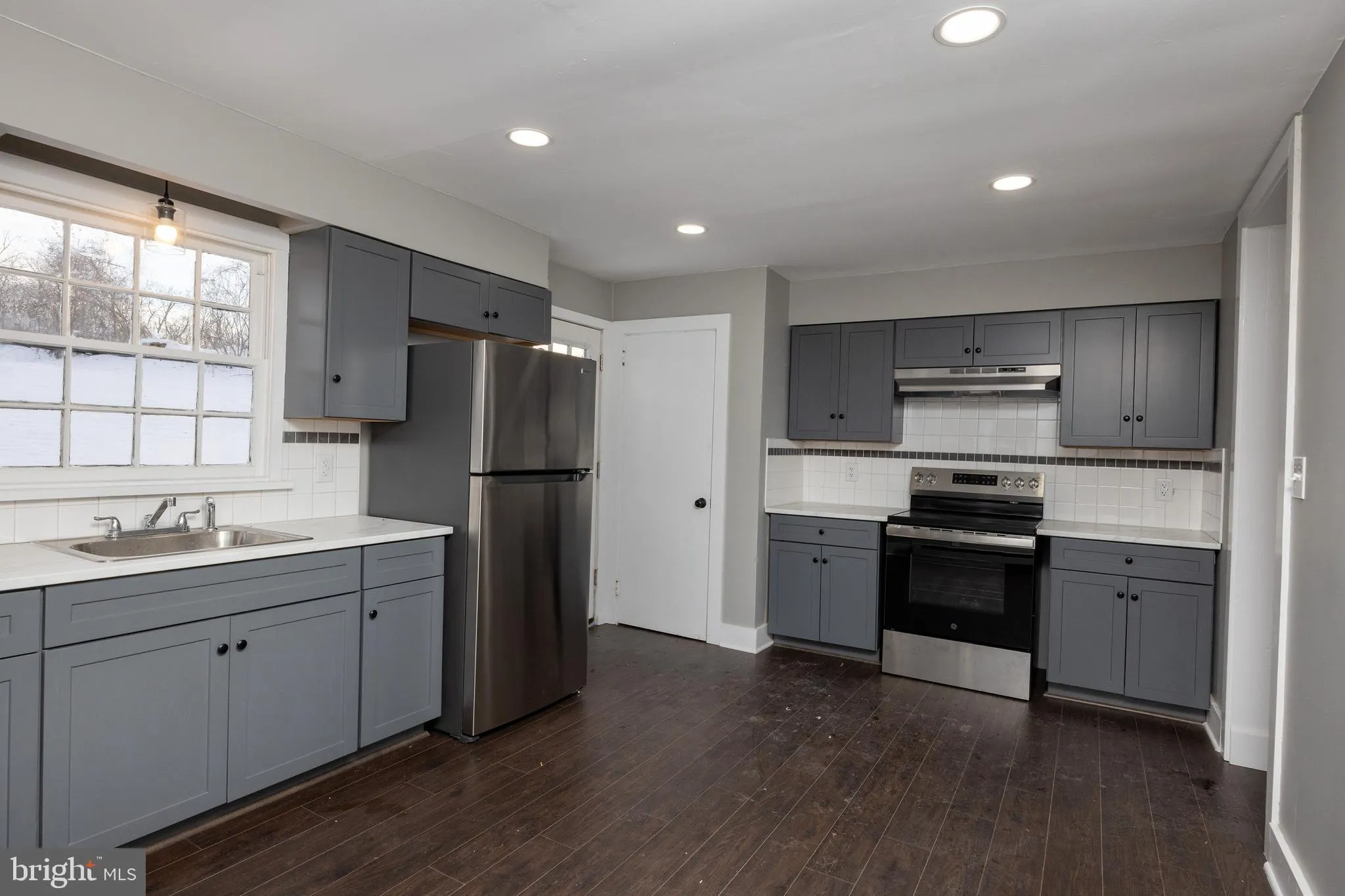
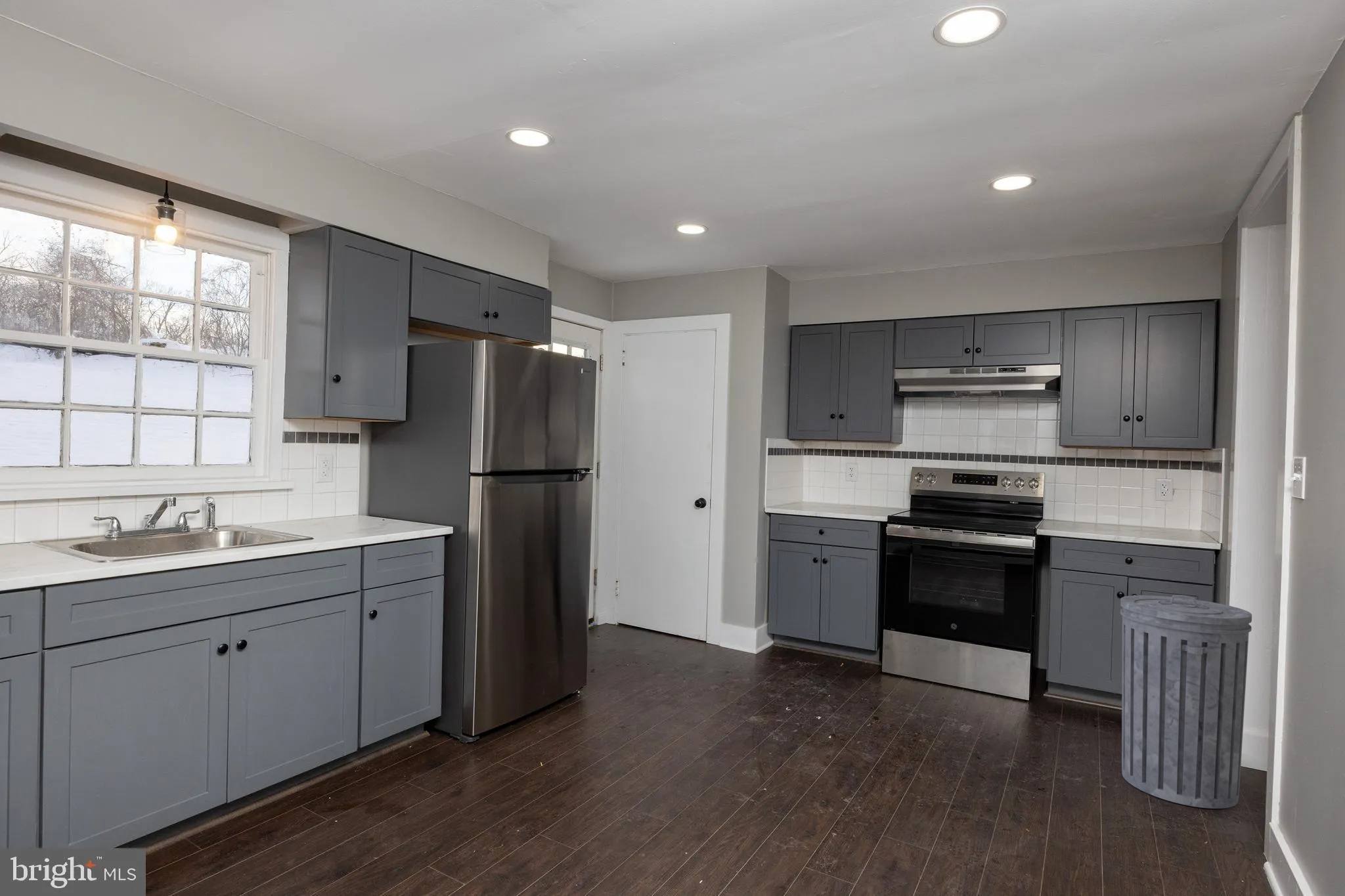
+ trash can (1181, 690)
